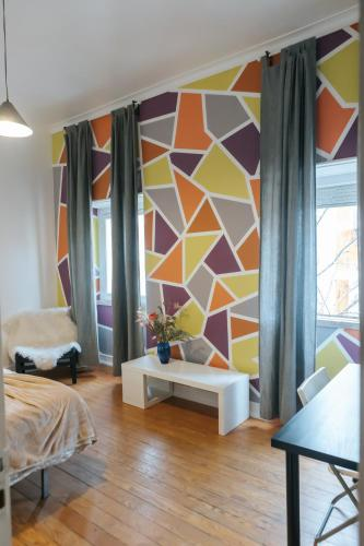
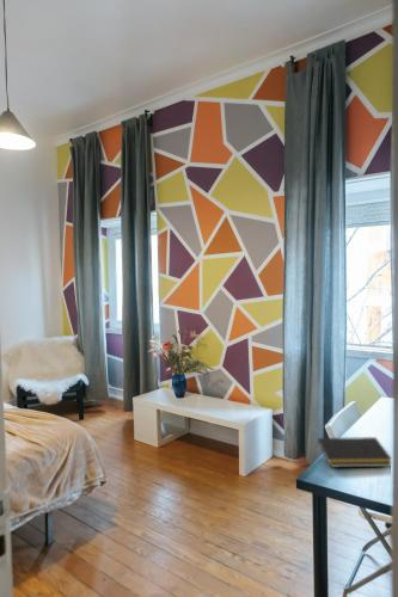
+ notepad (354, 451)
